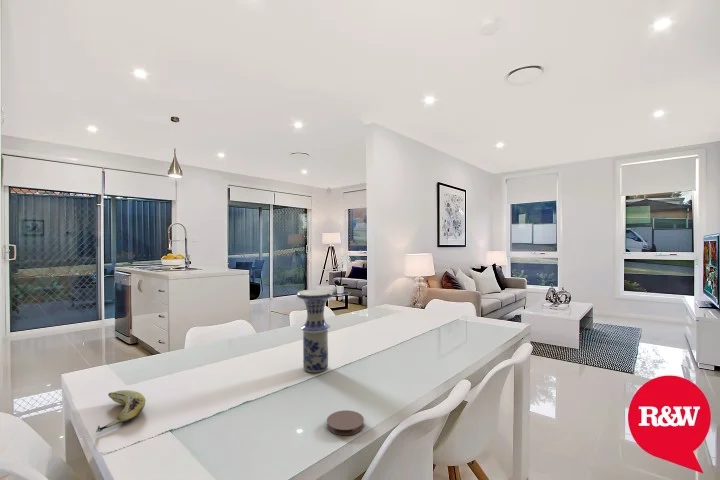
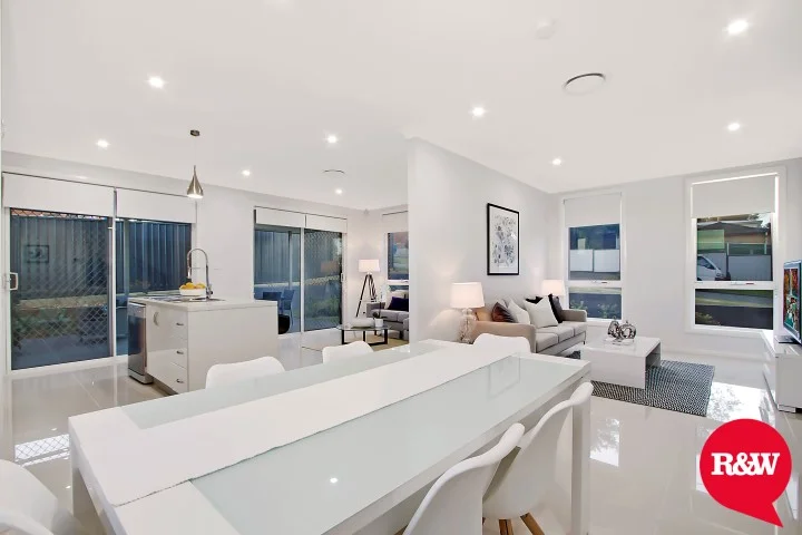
- fruit (123, 404)
- vase (315, 330)
- coaster (345, 422)
